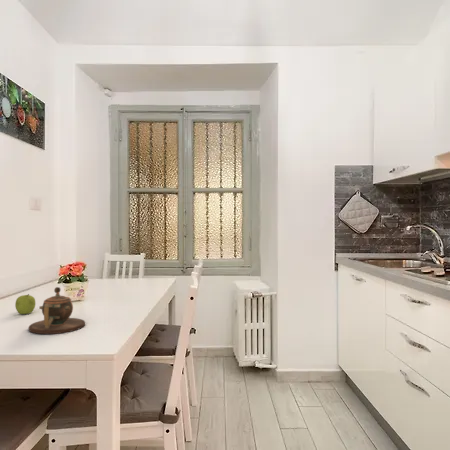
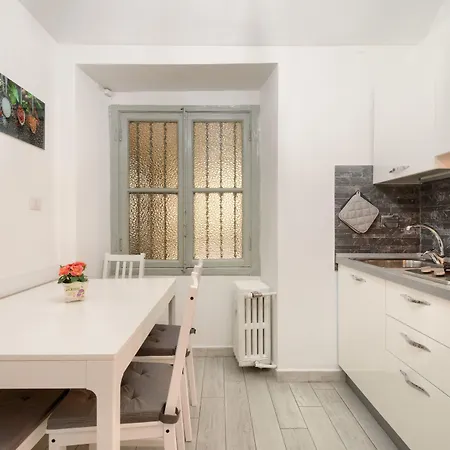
- fruit (25, 303)
- teapot (57, 307)
